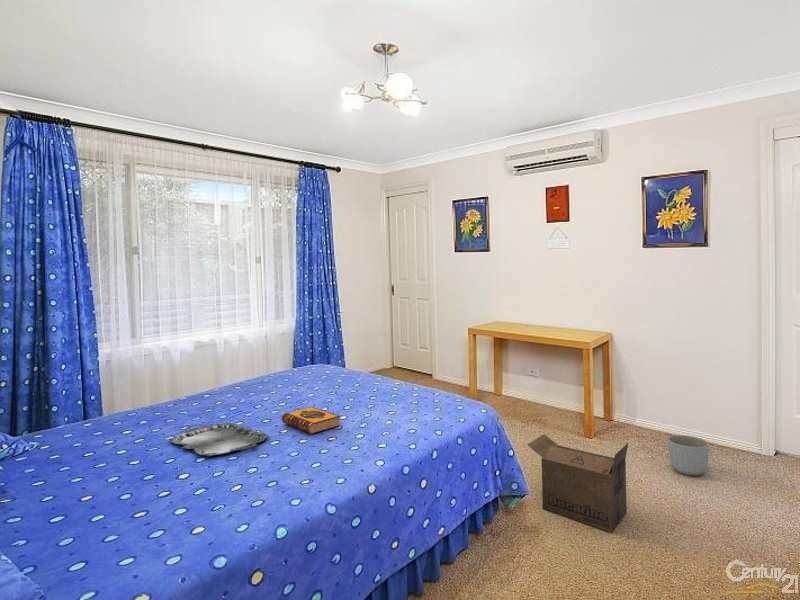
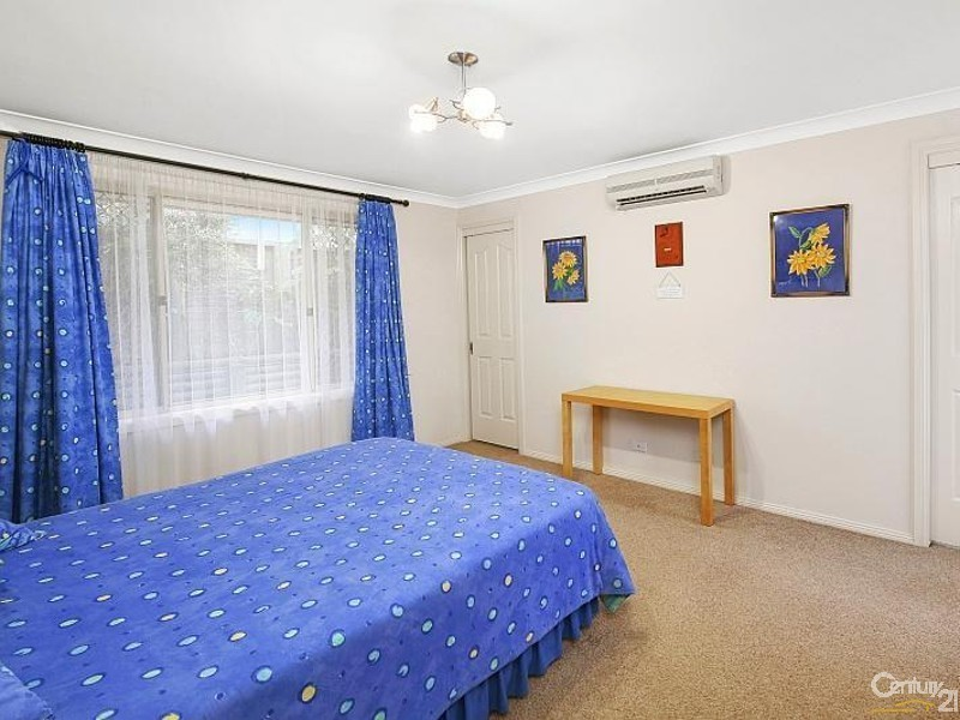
- planter (688, 456)
- serving tray (219, 437)
- hardback book (310, 419)
- cardboard box (576, 474)
